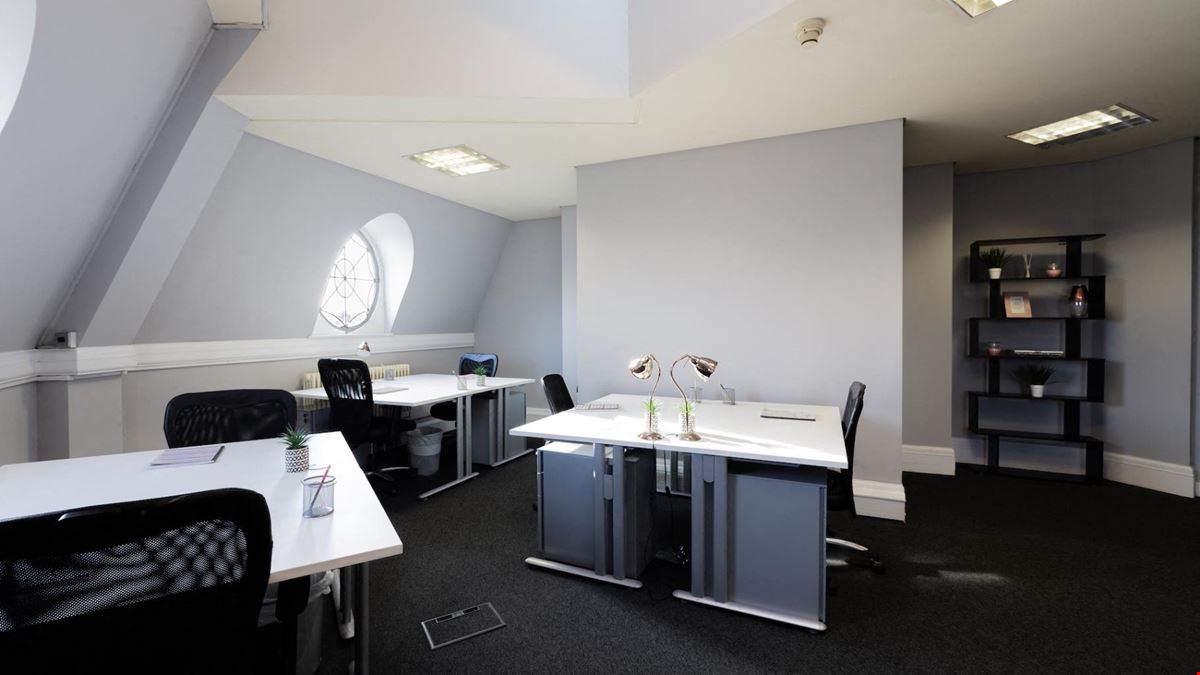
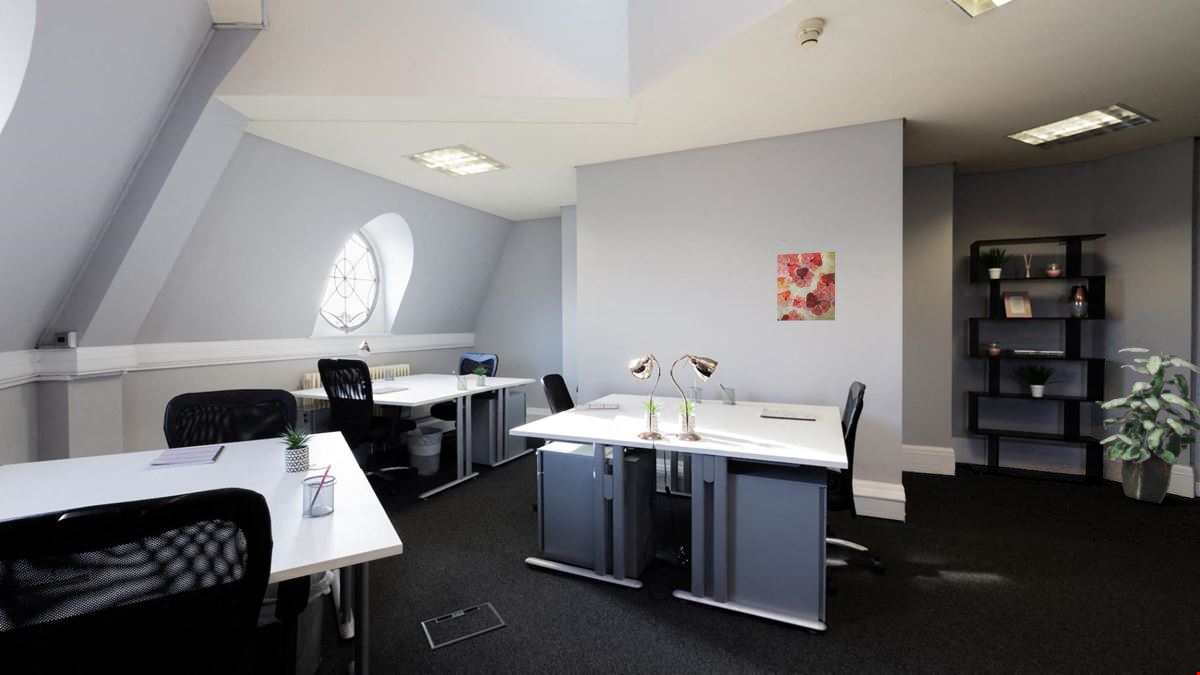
+ indoor plant (1146, 423)
+ wall art (805, 286)
